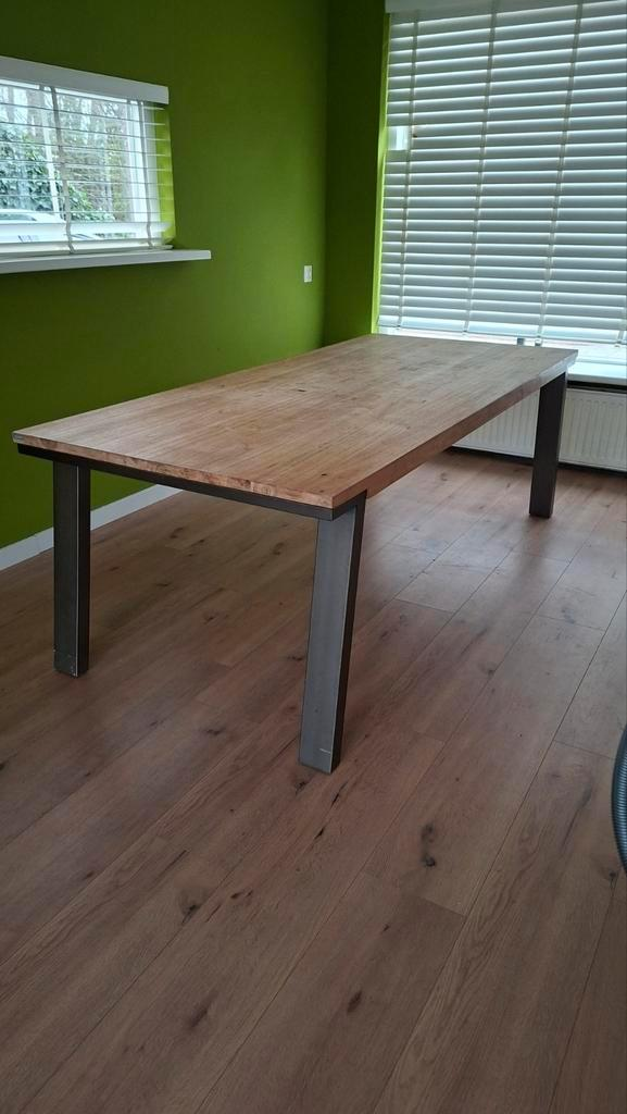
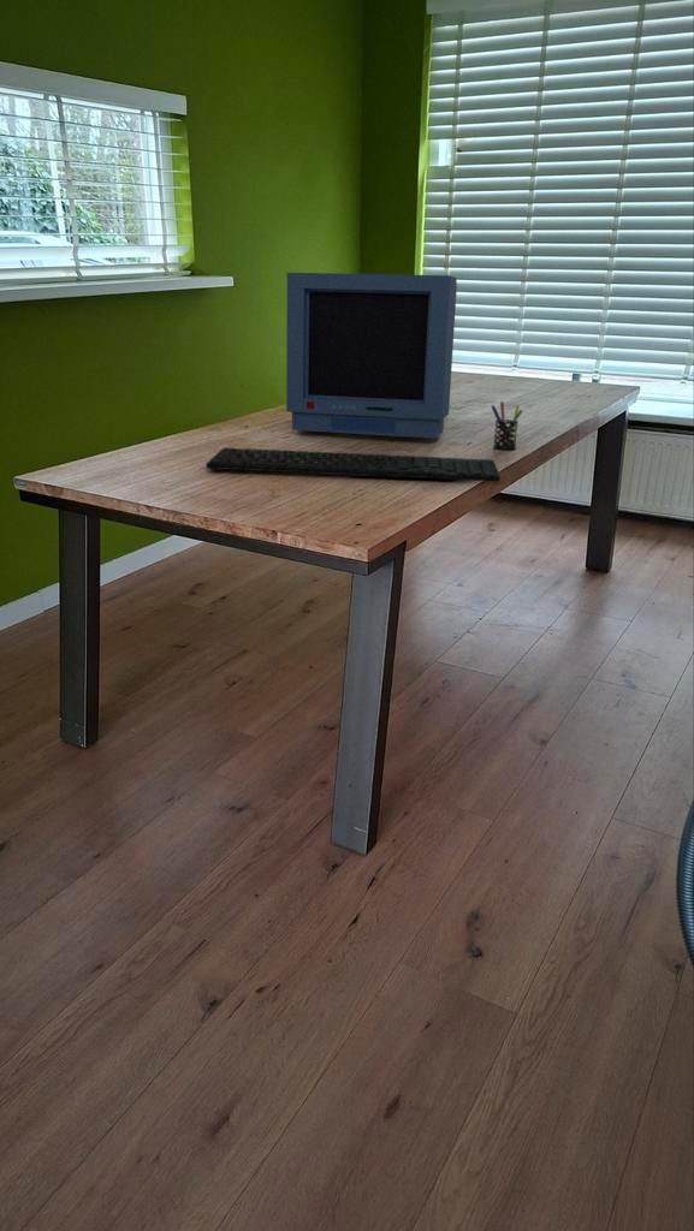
+ keyboard (354, 463)
+ pen holder (508, 423)
+ monitor (379, 352)
